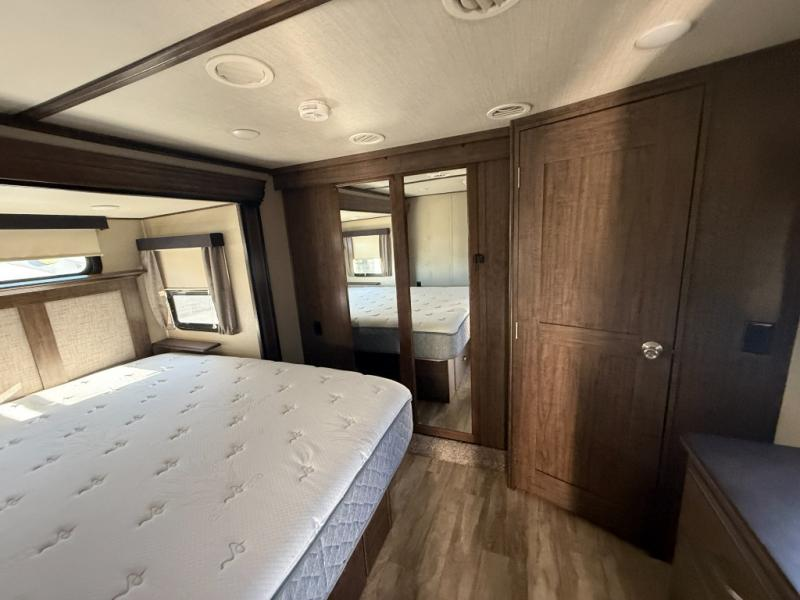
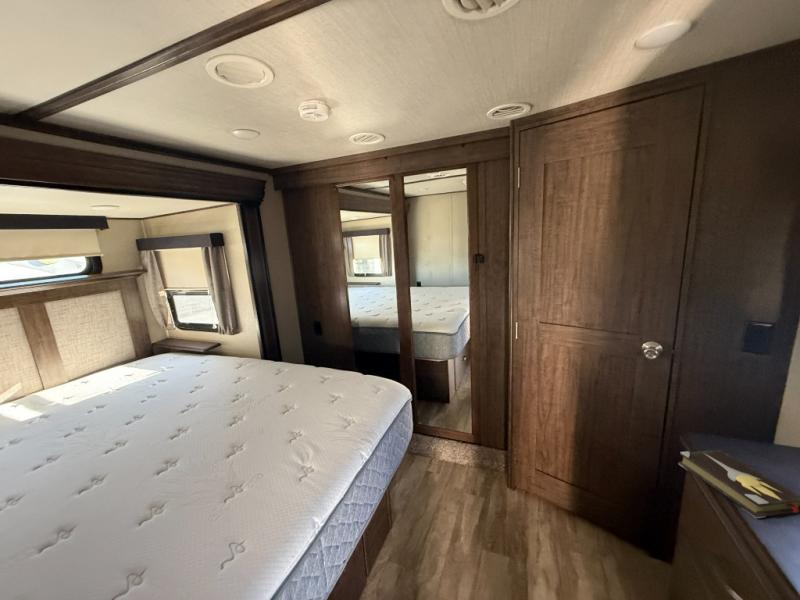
+ hardback book (735, 478)
